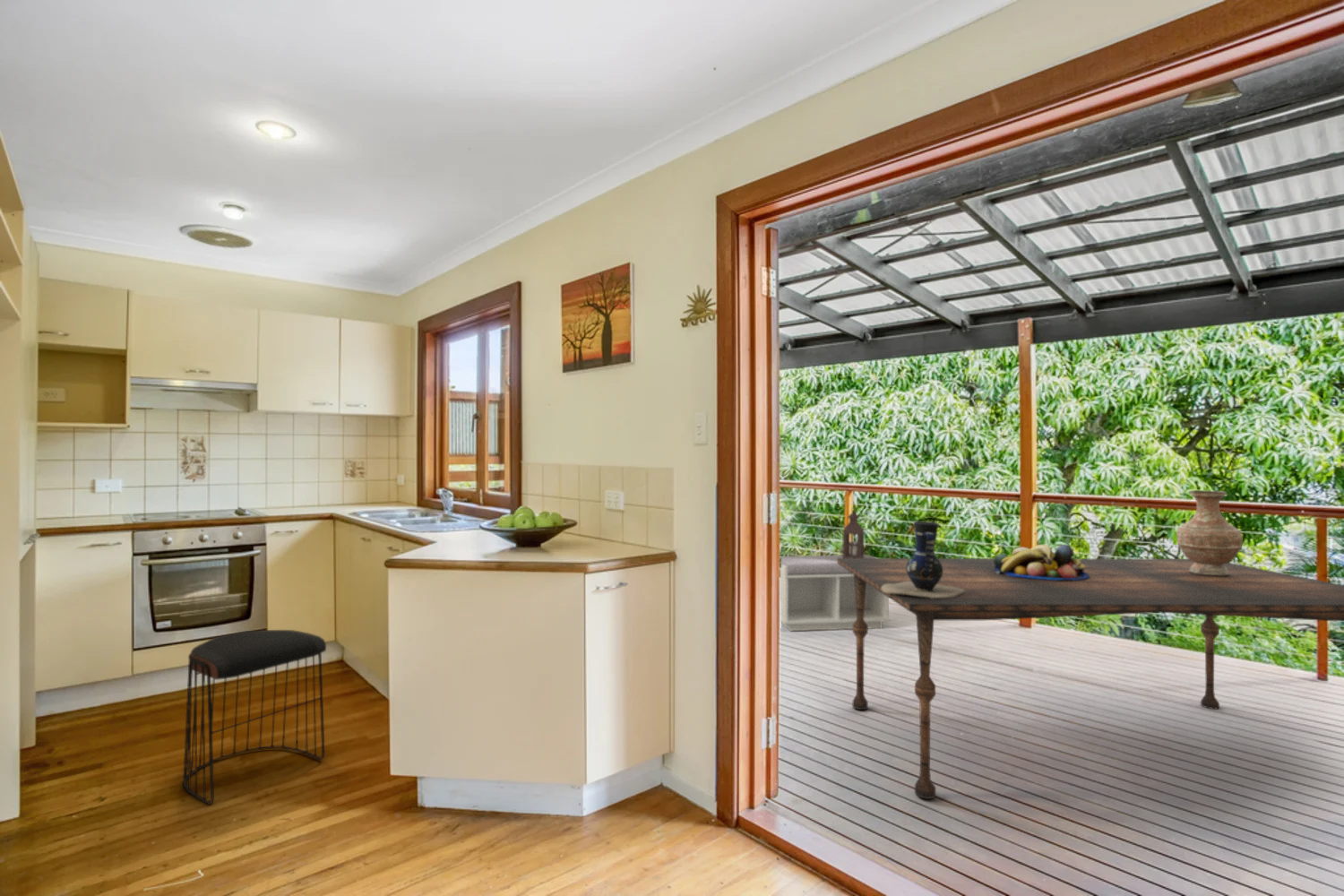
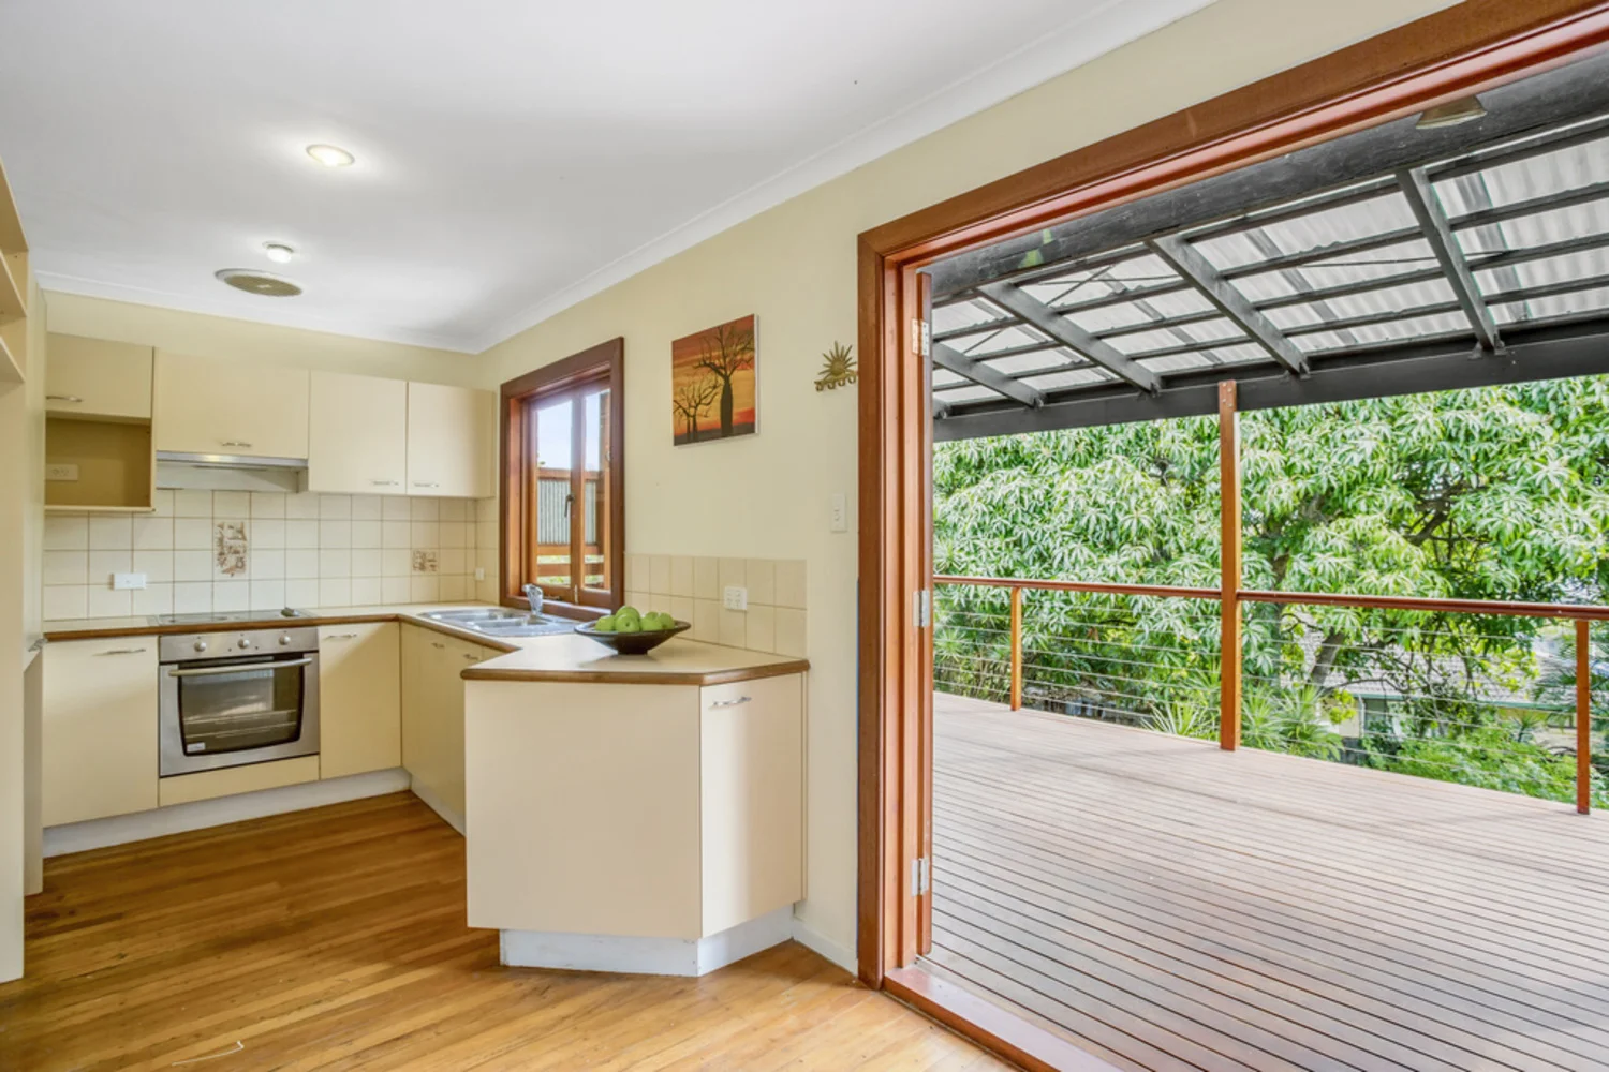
- vase (1209, 531)
- bench (829, 590)
- lantern (853, 532)
- fruit bowl (1040, 557)
- pitcher (922, 556)
- stool (248, 705)
- dining table (1082, 616)
